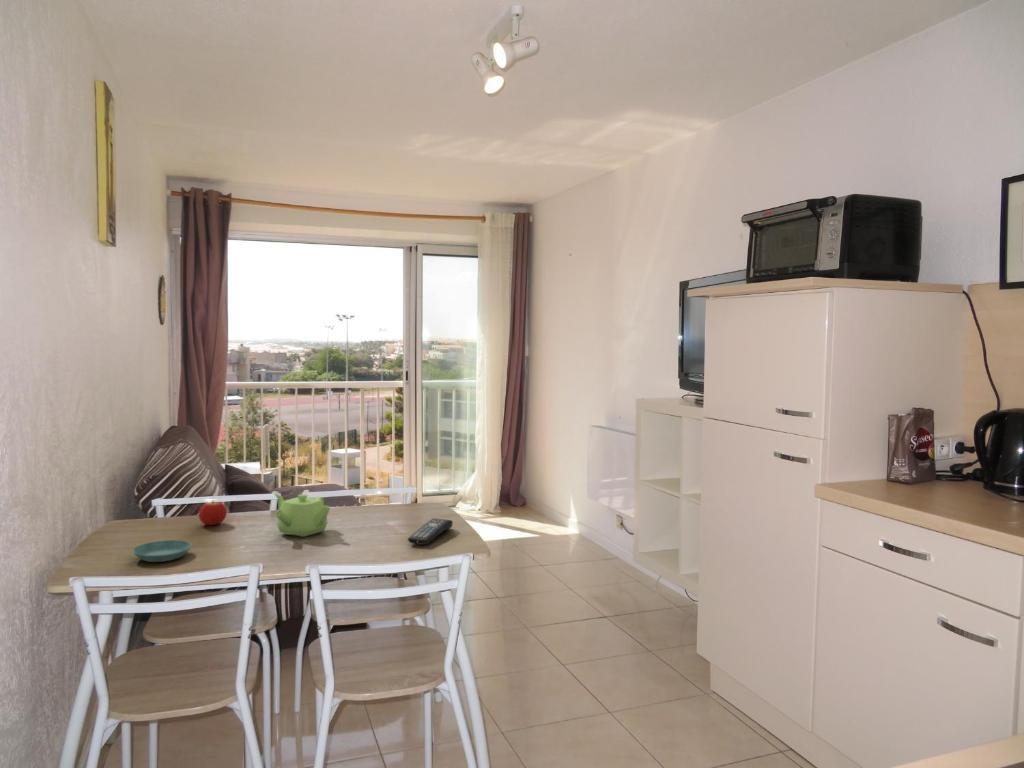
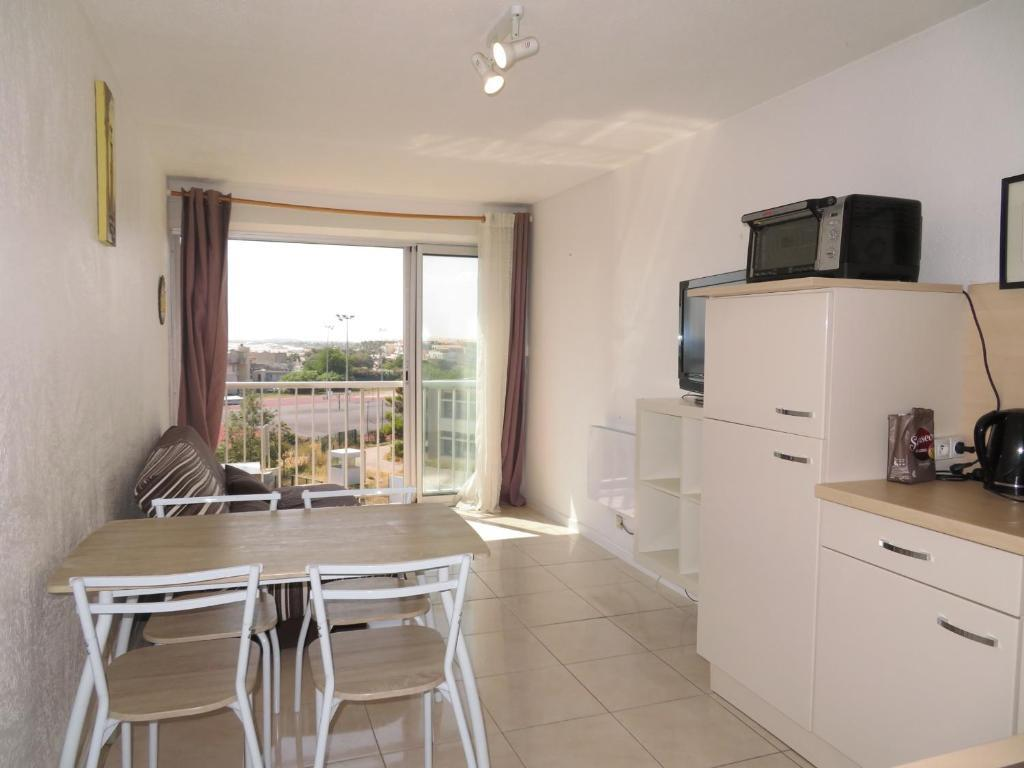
- teapot (299, 514)
- fruit (212, 512)
- saucer (162, 551)
- remote control (431, 530)
